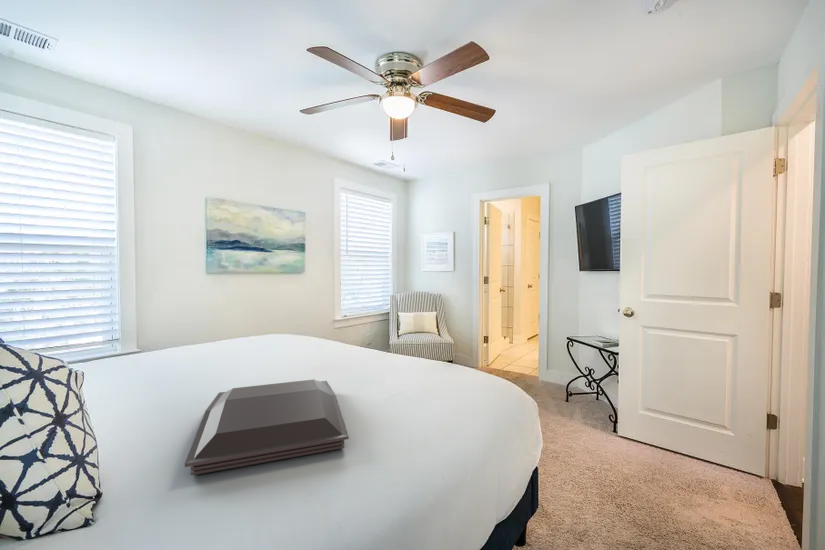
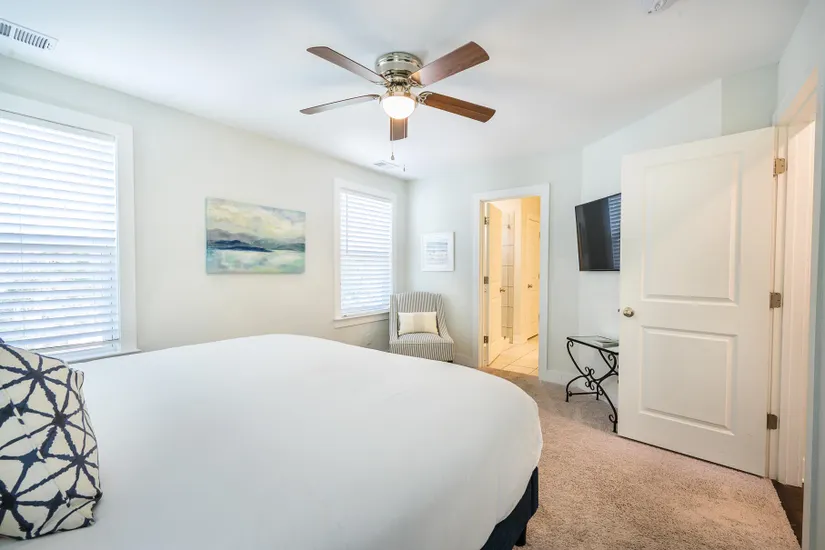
- serving tray (274, 408)
